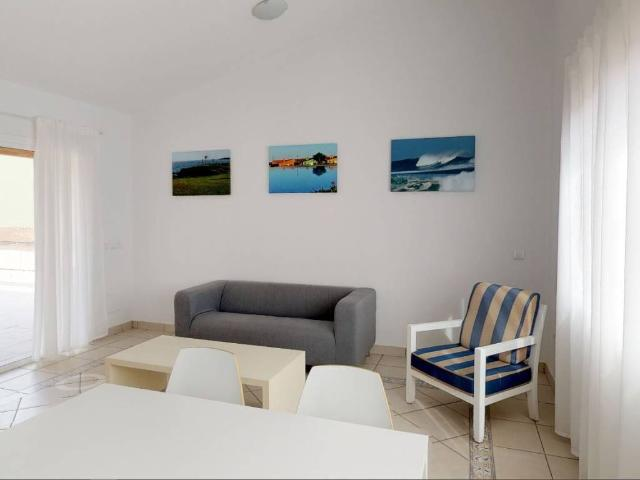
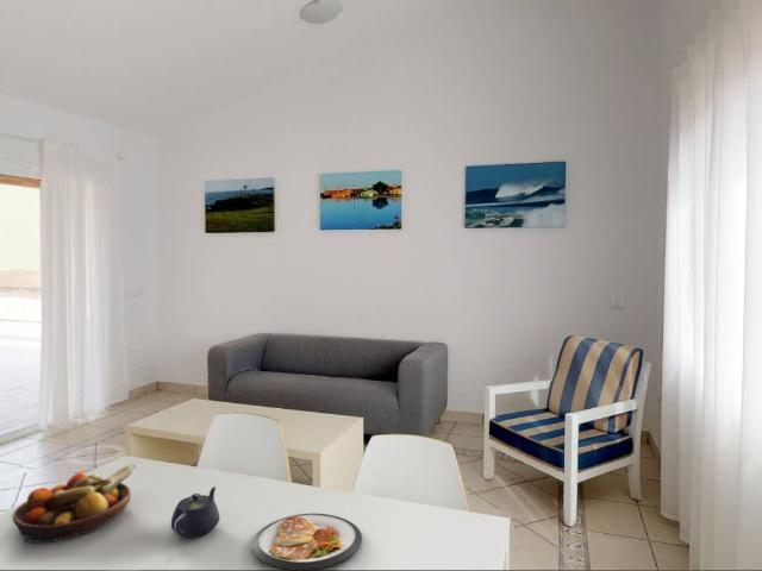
+ dish (307, 535)
+ fruit bowl (75, 496)
+ teapot (196, 510)
